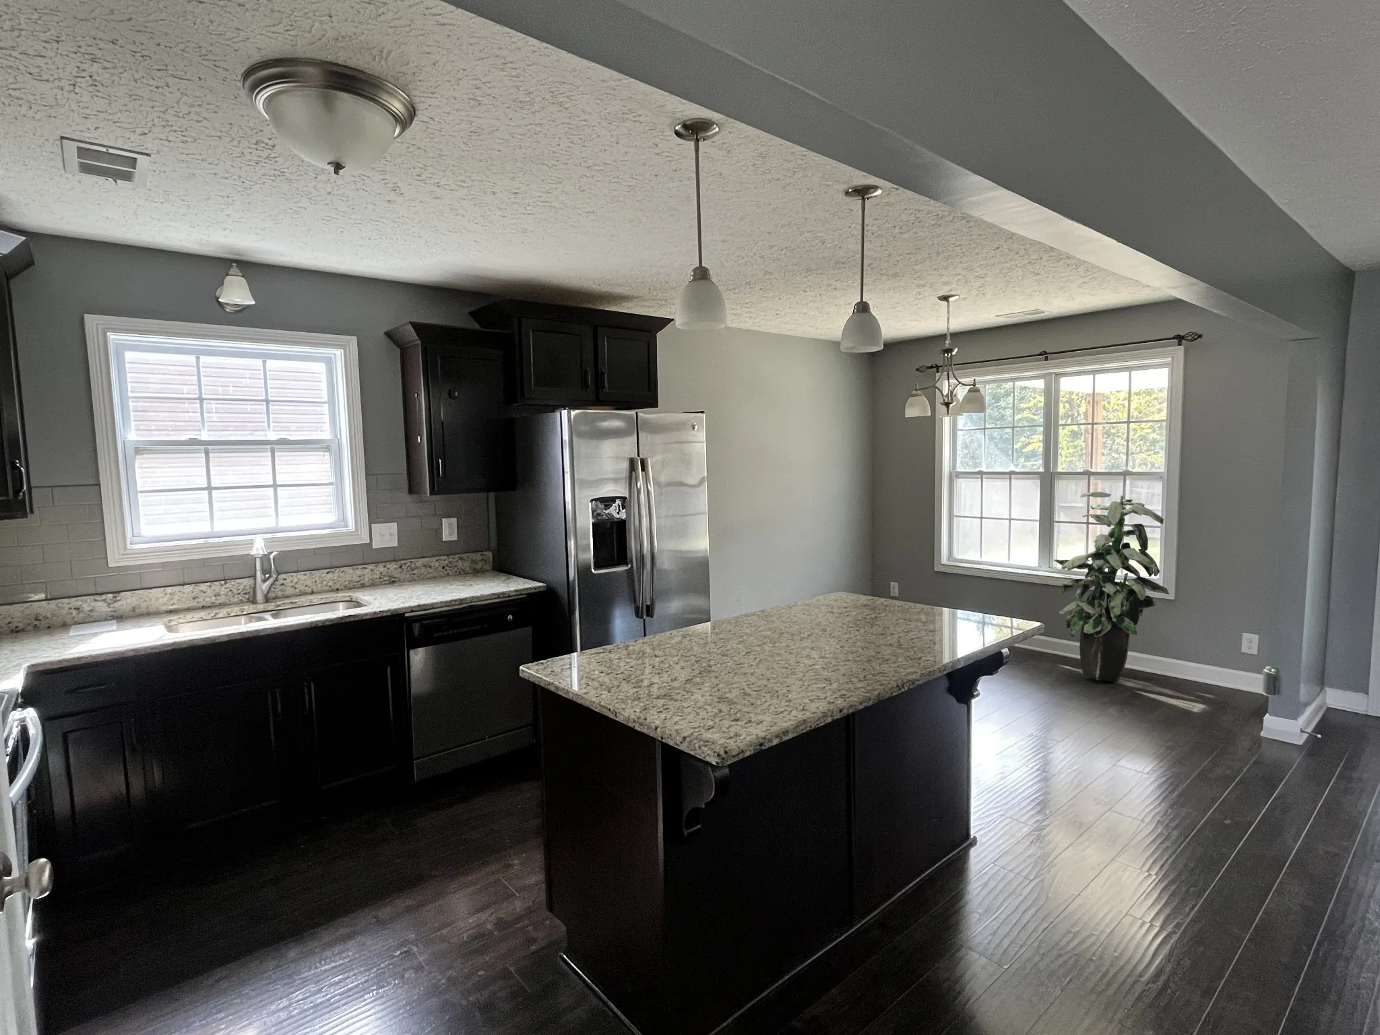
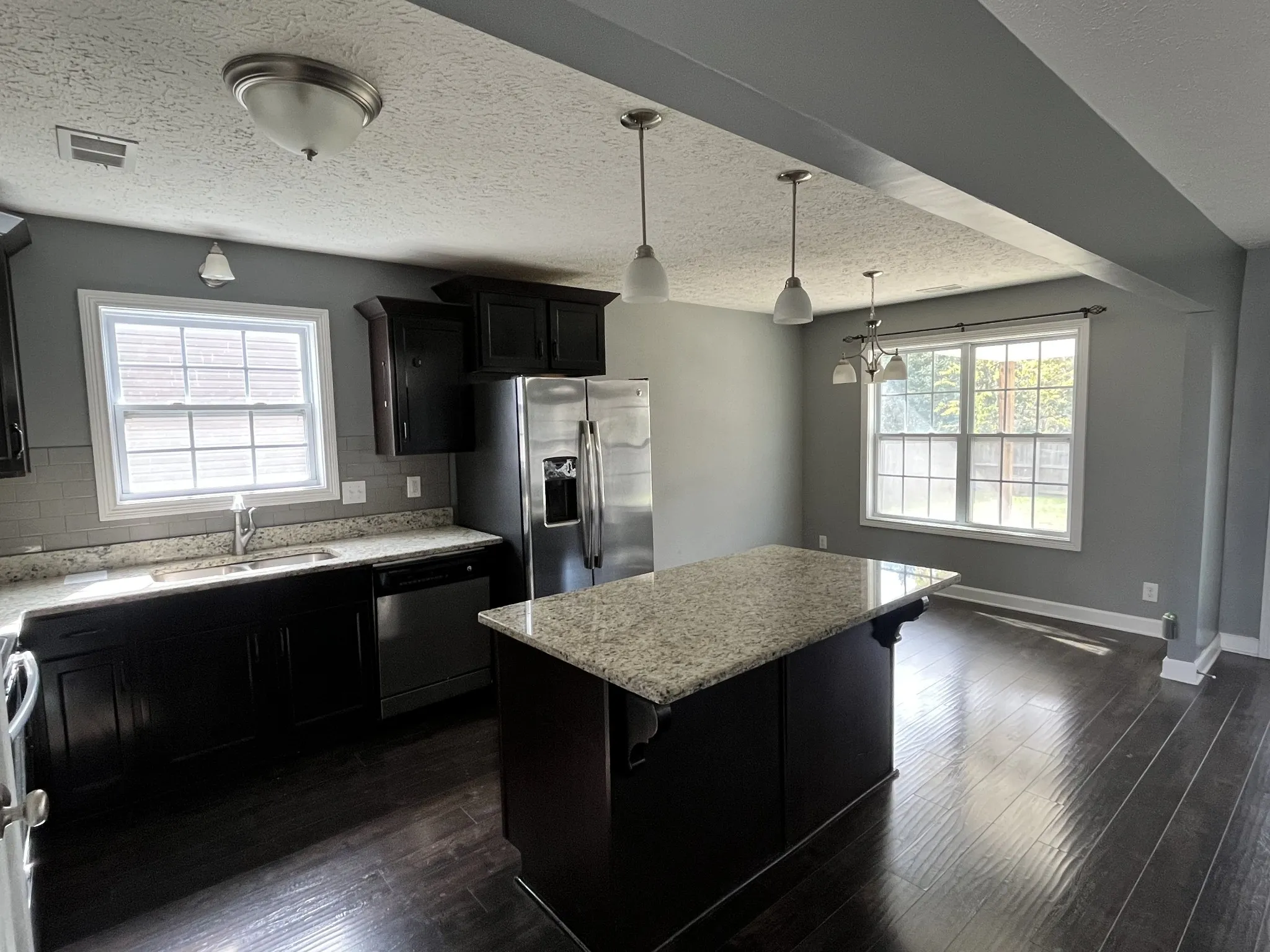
- indoor plant (1105, 585)
